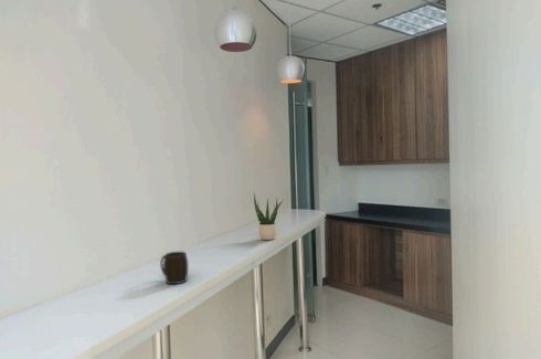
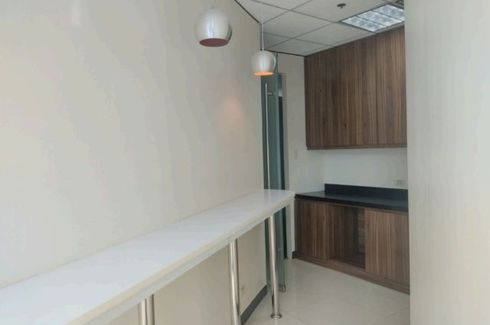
- potted plant (266, 214)
- mug (171, 266)
